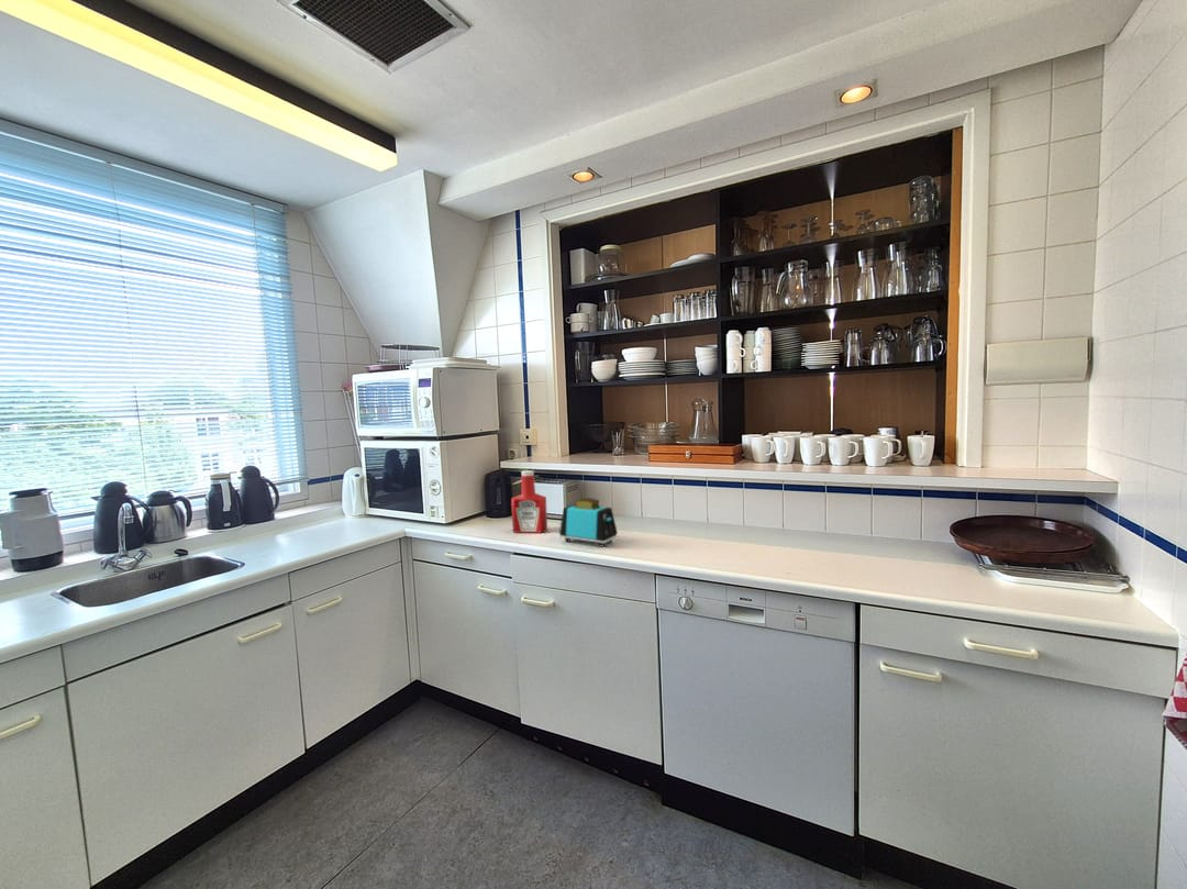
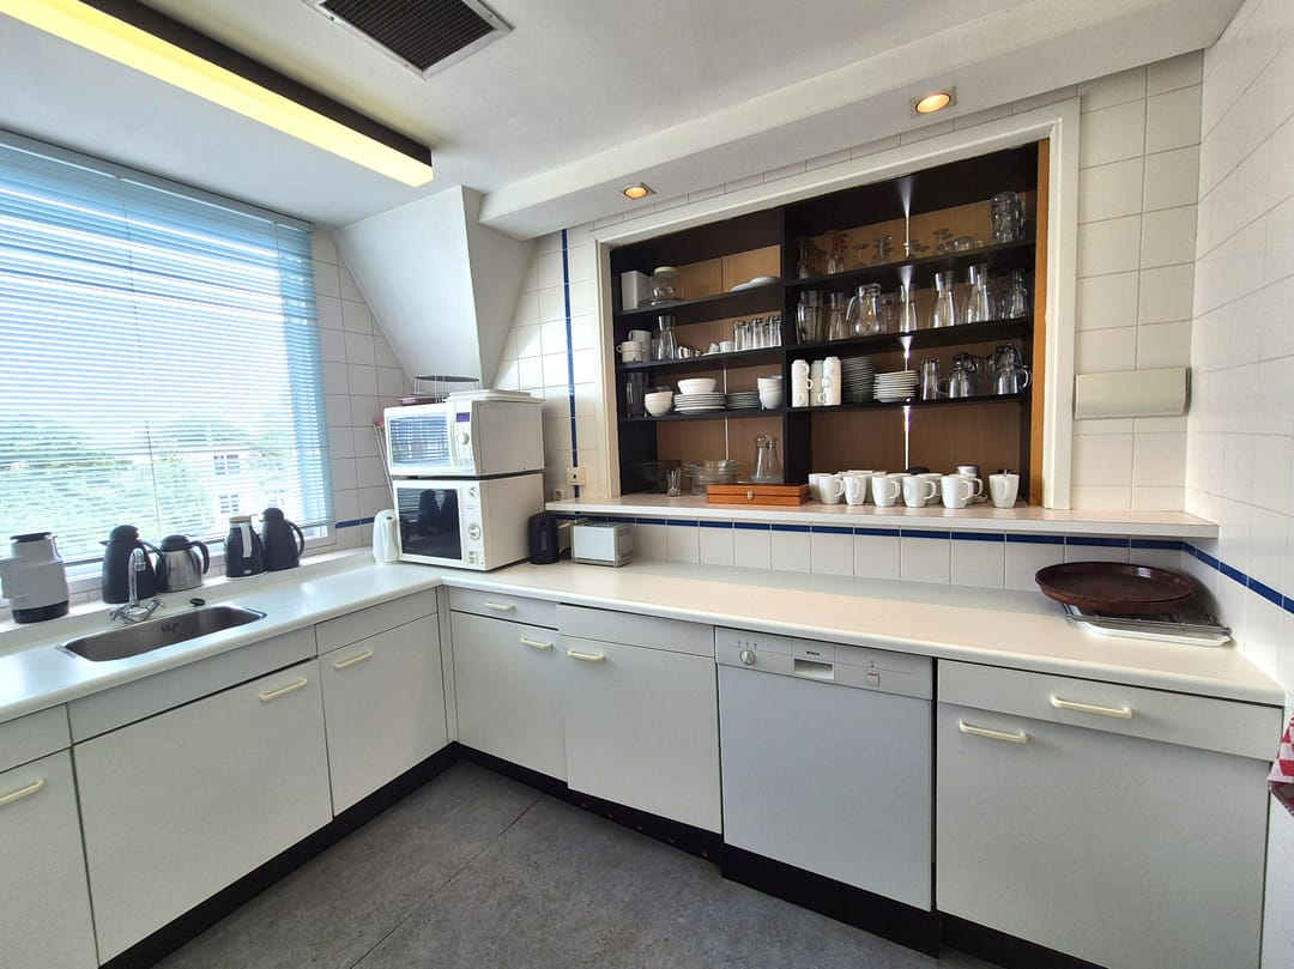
- toaster (587, 520)
- soap bottle (529, 501)
